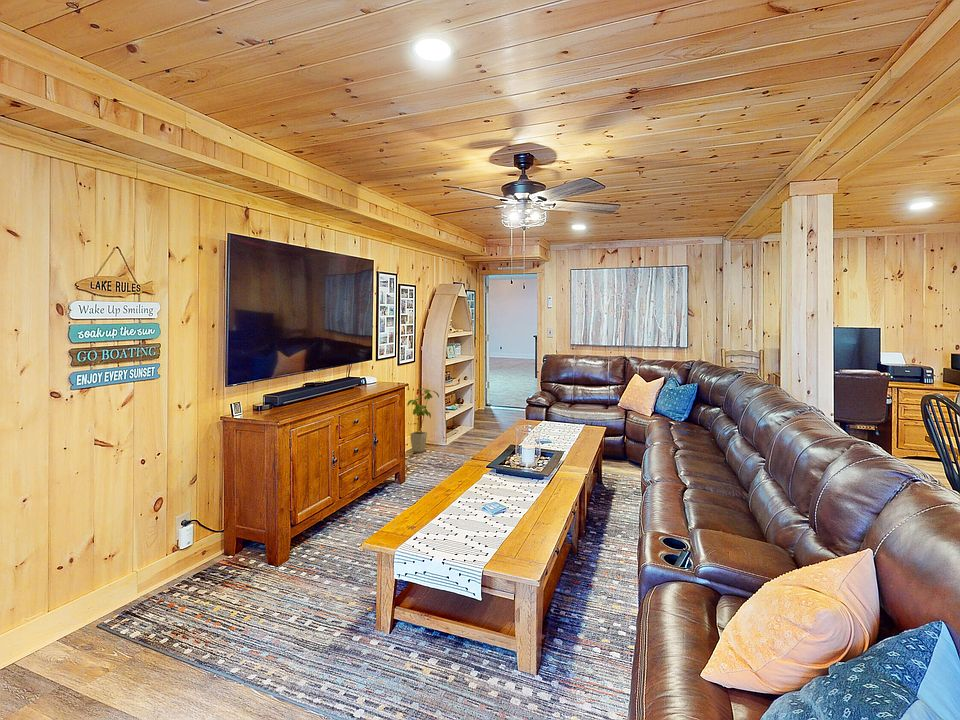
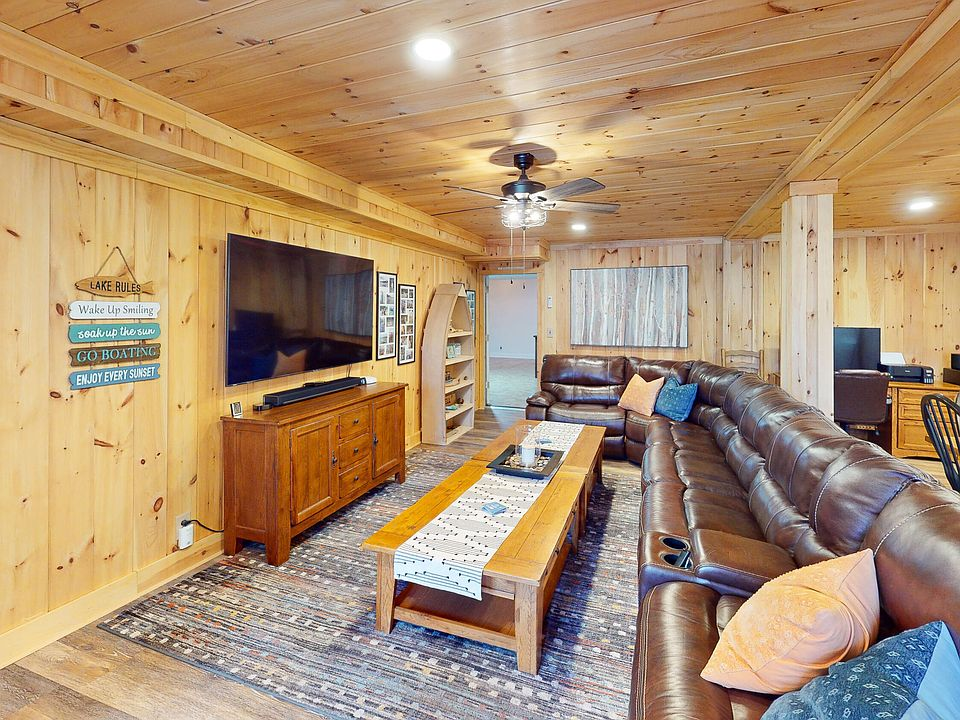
- house plant (422, 419)
